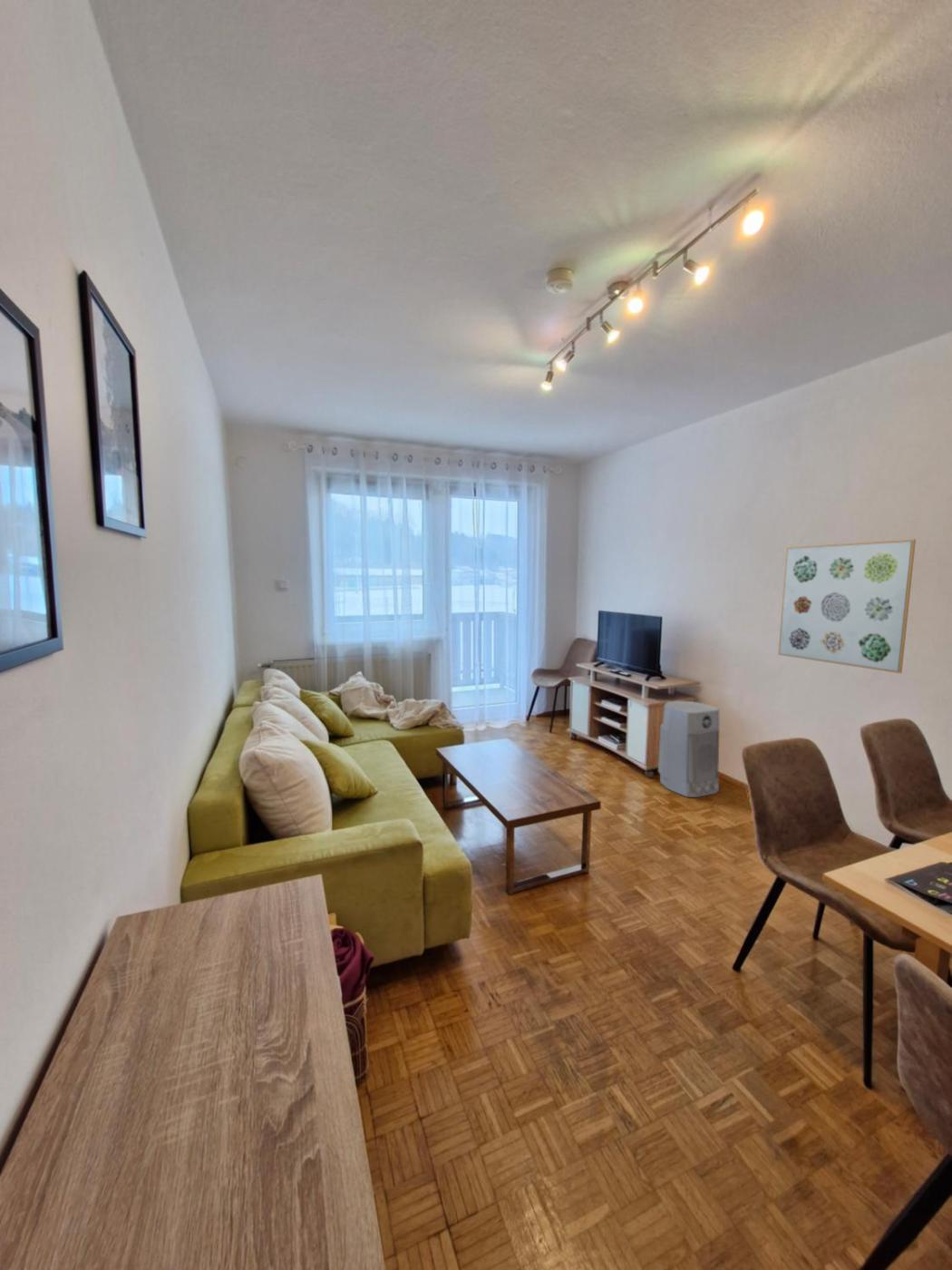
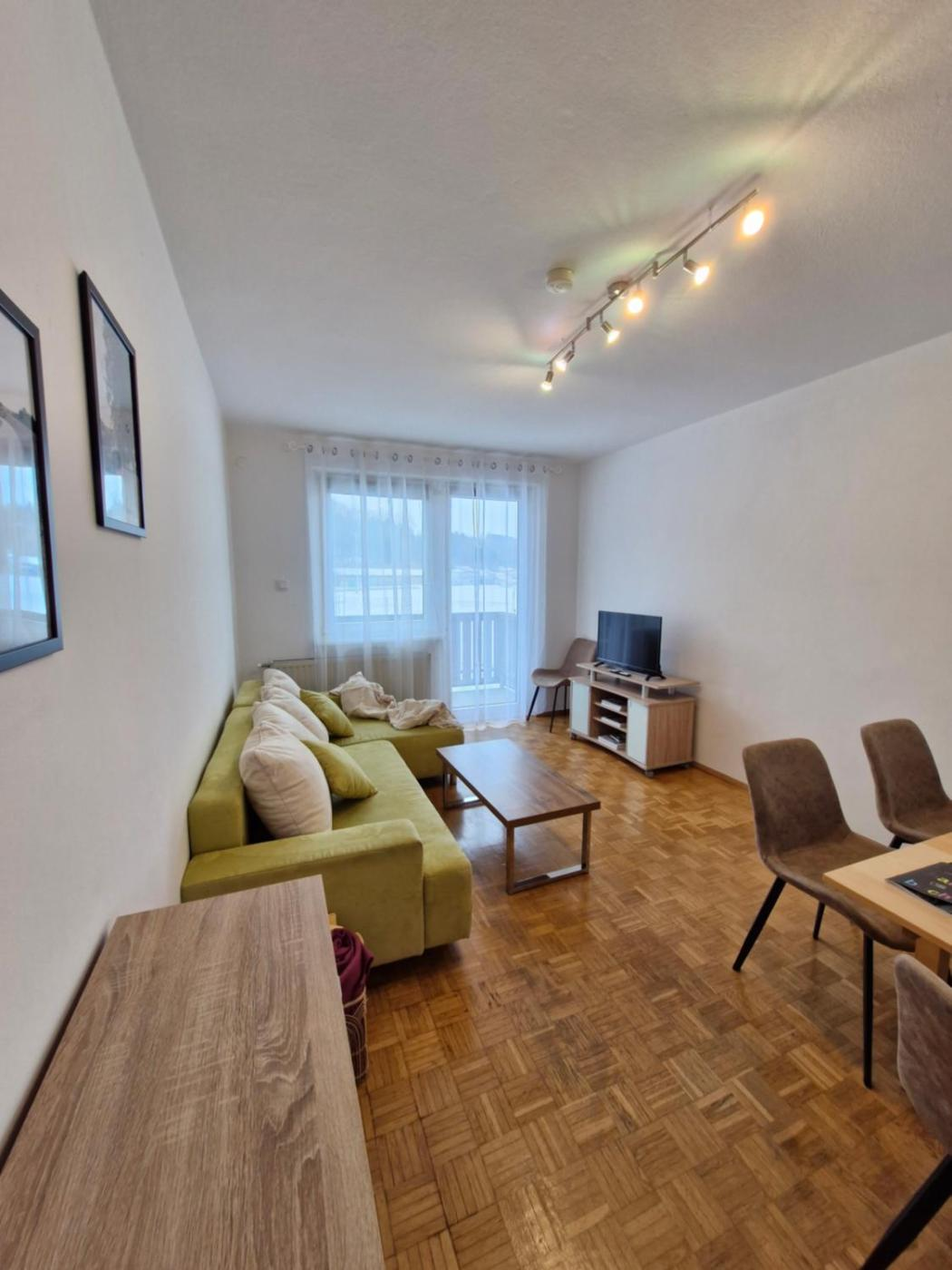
- air purifier (687, 746)
- wall art (838, 604)
